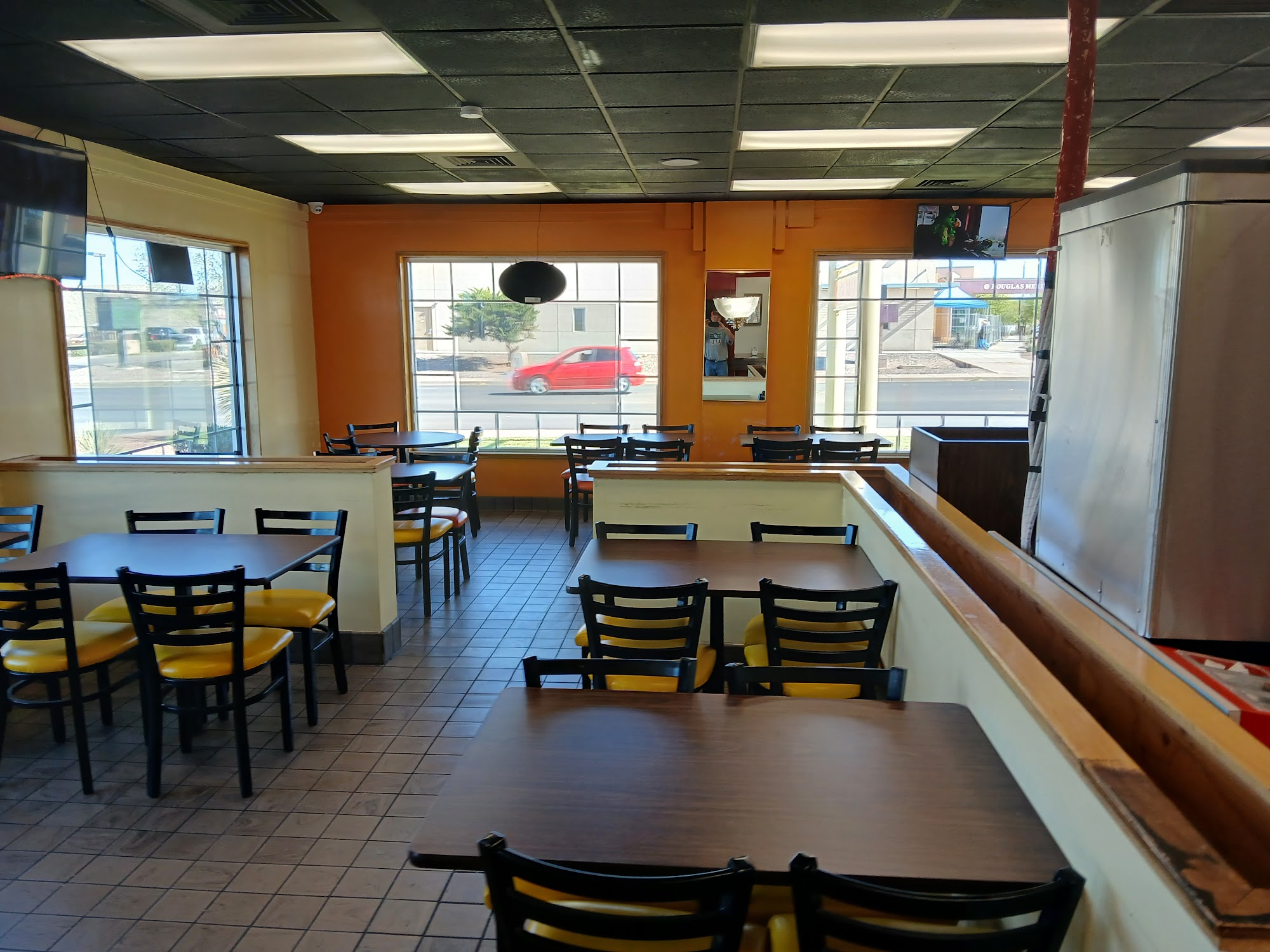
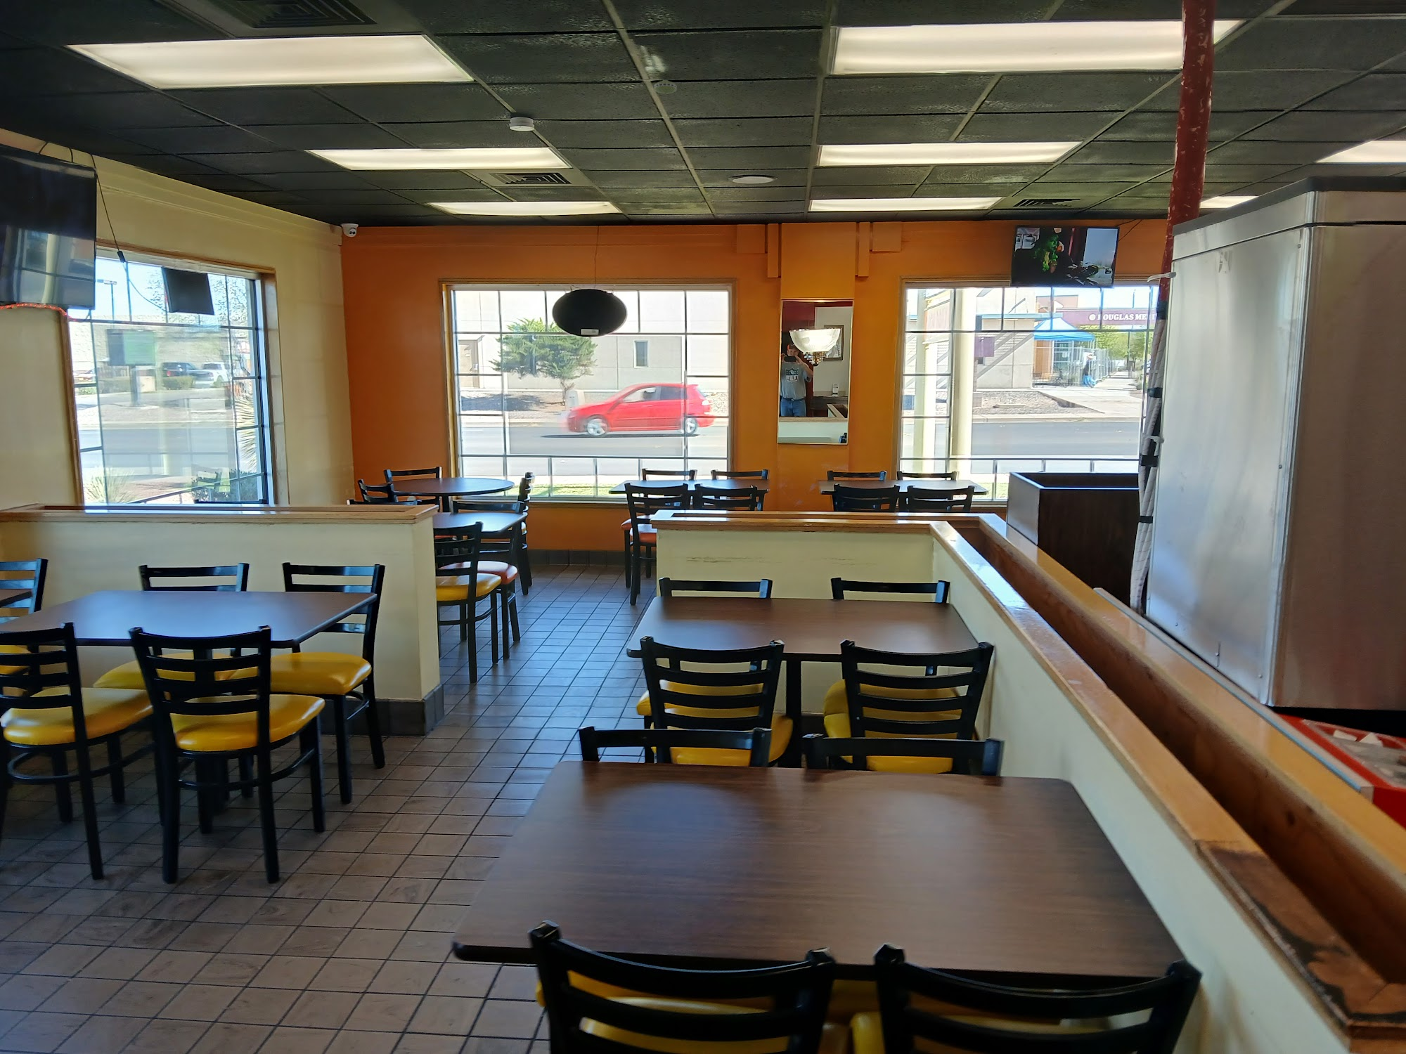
+ smoke detector (665, 86)
